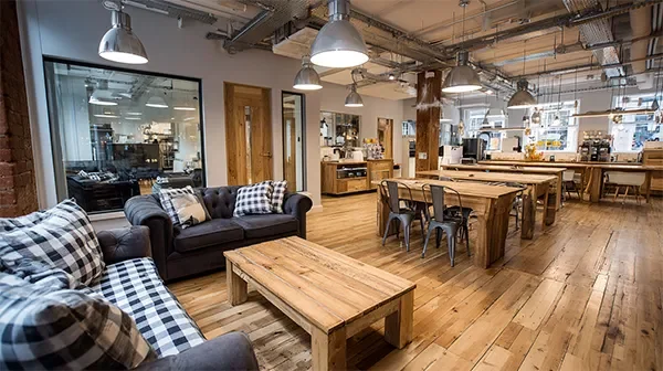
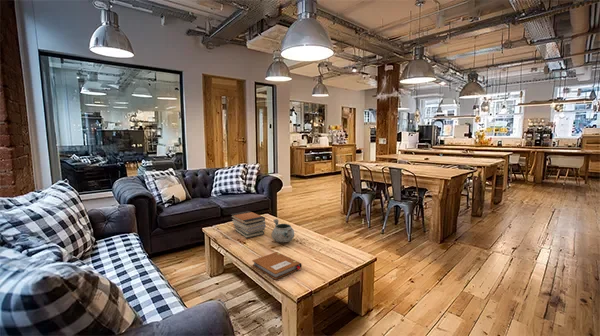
+ notebook (277, 264)
+ decorative bowl (283, 231)
+ book stack (248, 223)
